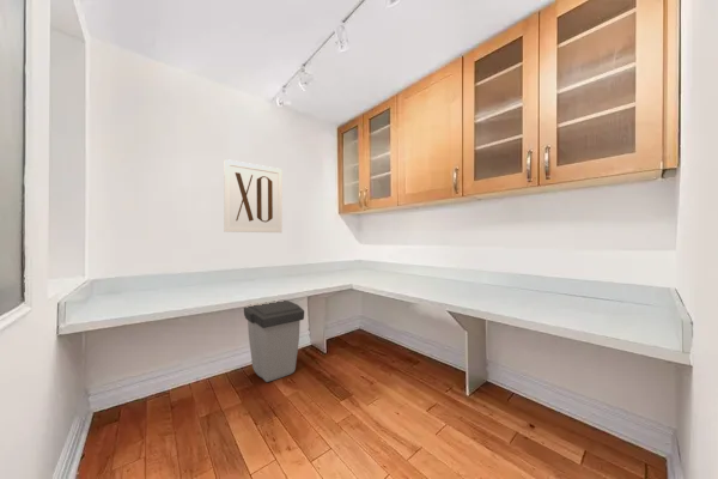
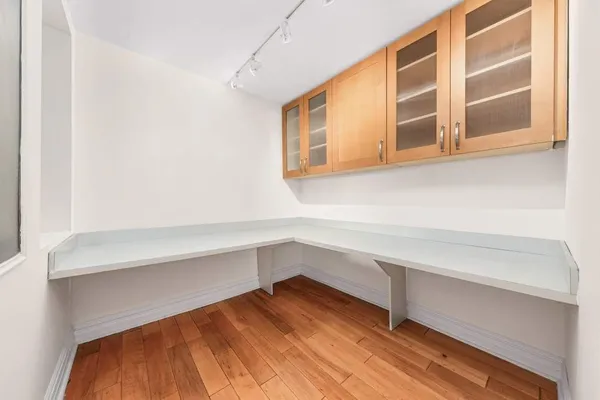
- trash can (272, 338)
- wall art (255, 198)
